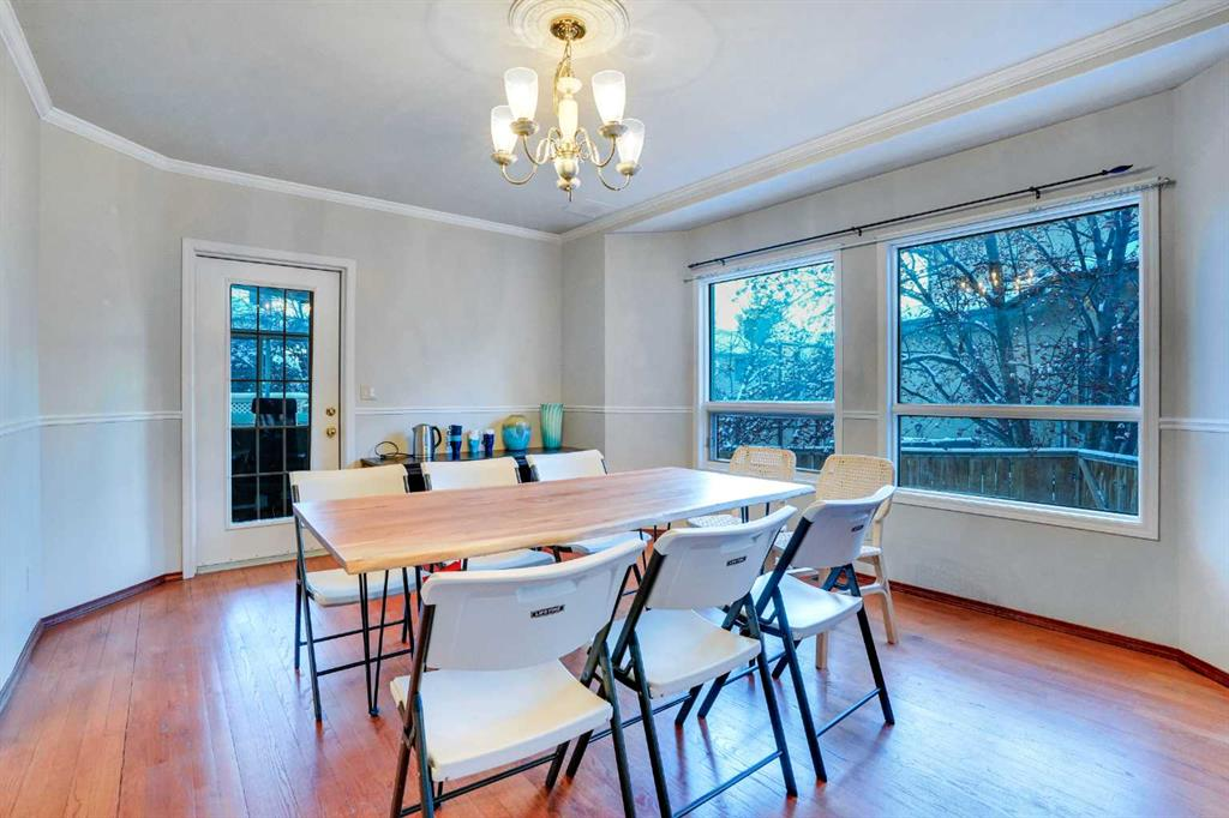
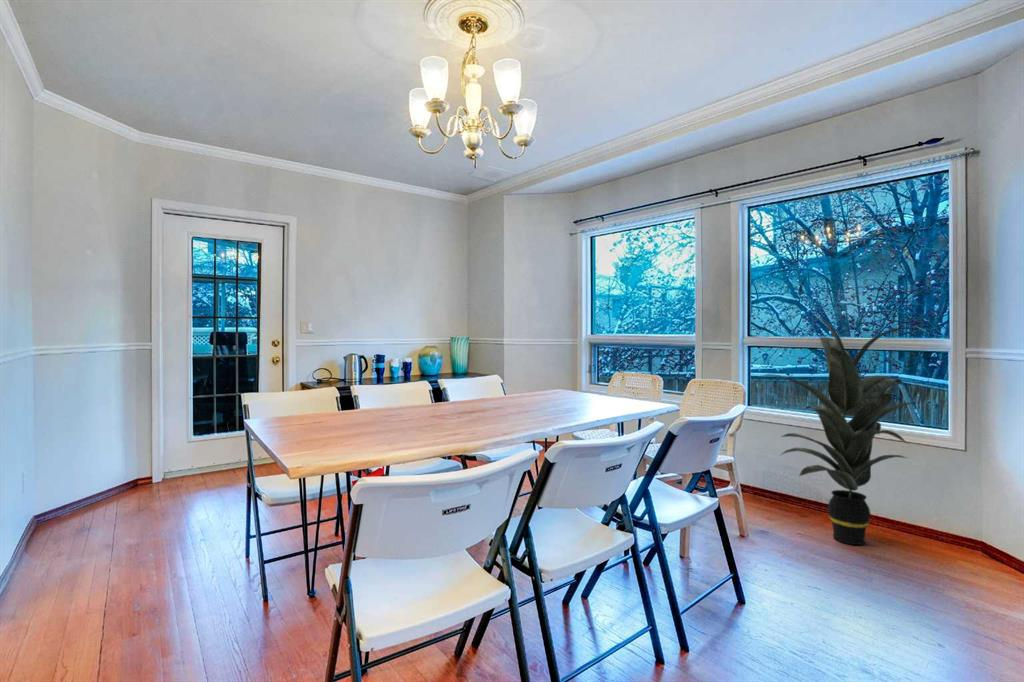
+ indoor plant (841, 426)
